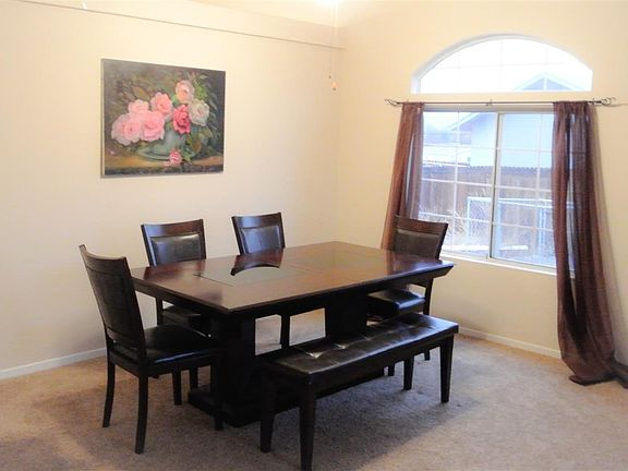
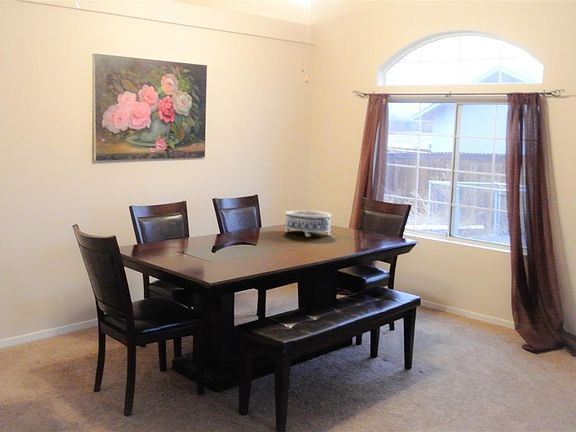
+ decorative bowl (307, 223)
